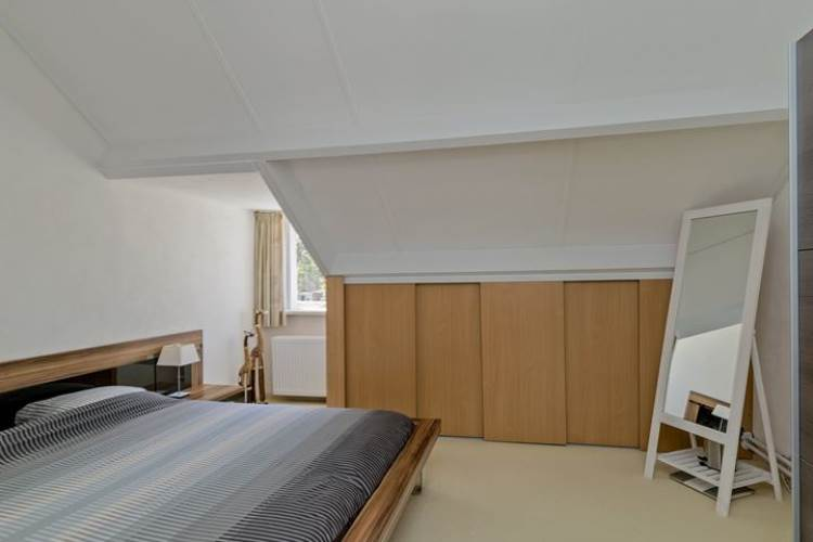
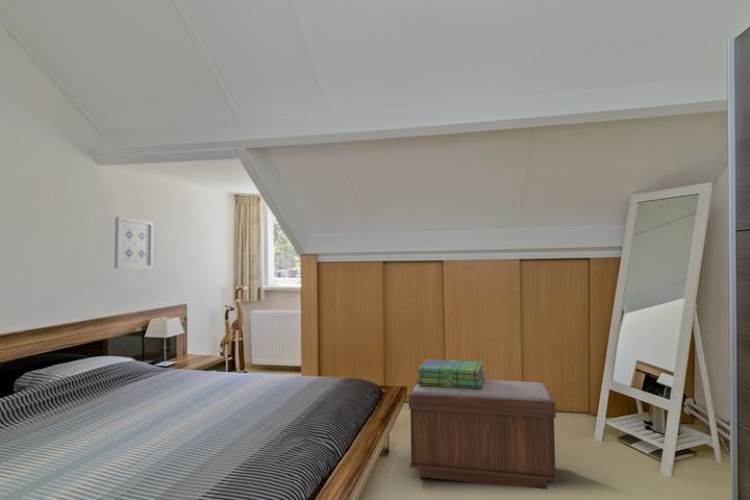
+ bench (480, 427)
+ stack of books (451, 372)
+ wall art (134, 244)
